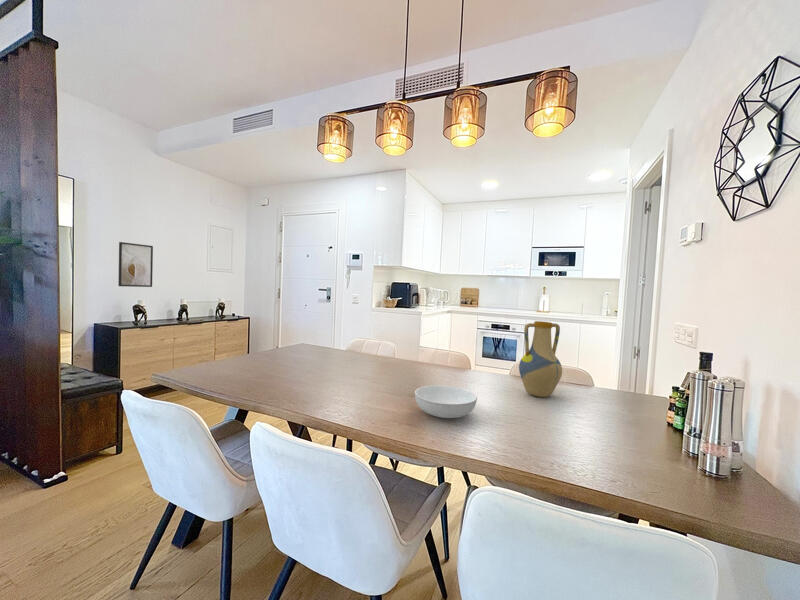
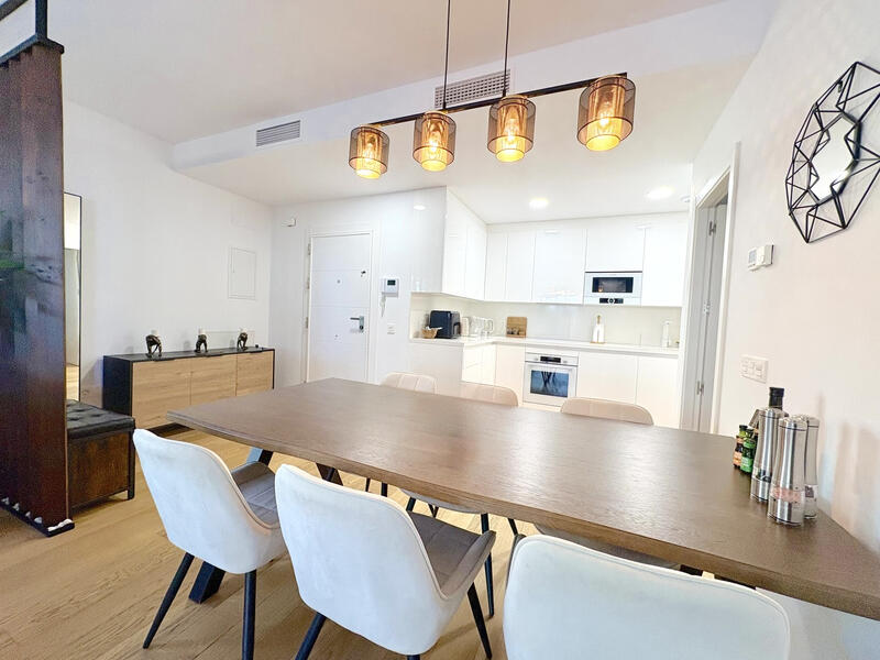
- serving bowl (445, 403)
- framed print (136, 265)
- vase (540, 358)
